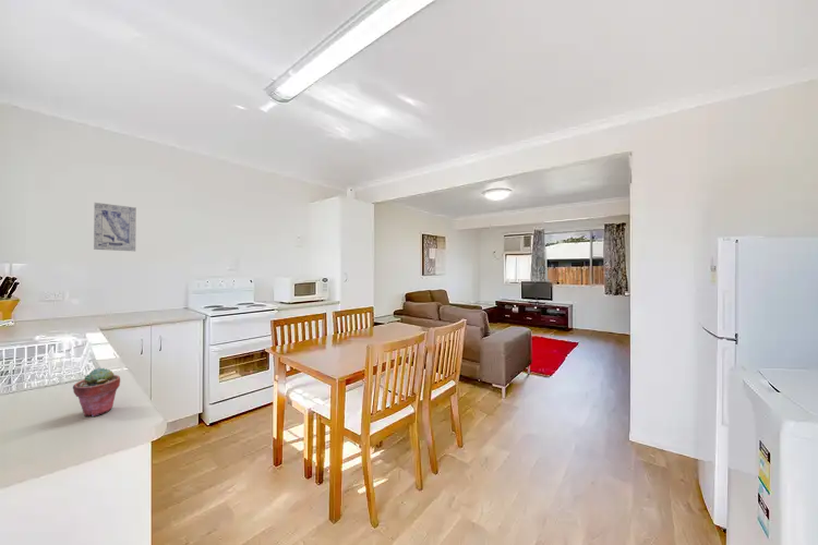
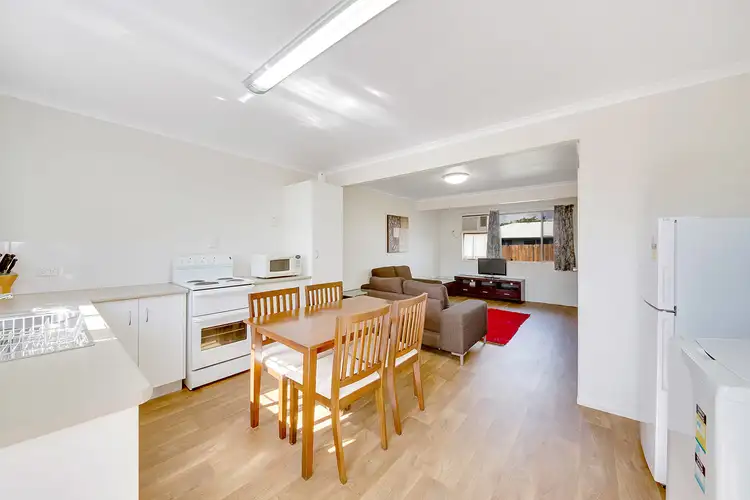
- wall art (116, 227)
- potted succulent (97, 389)
